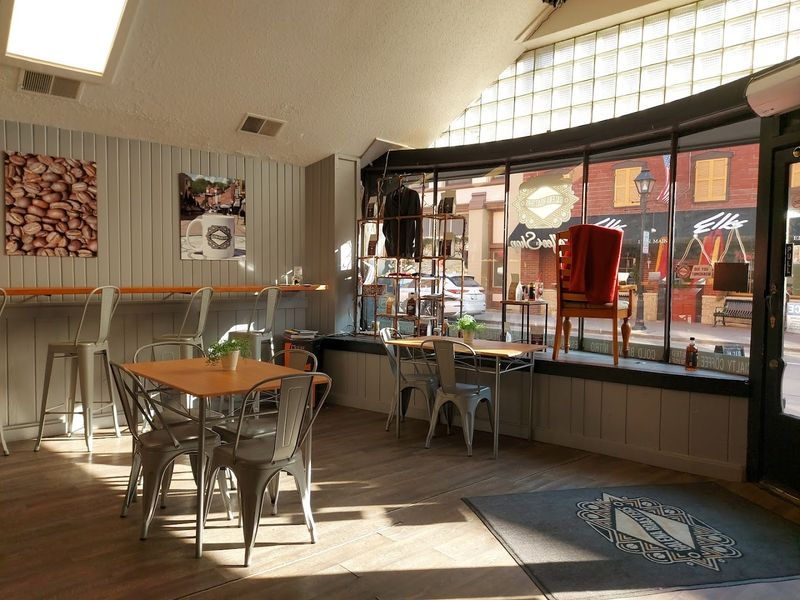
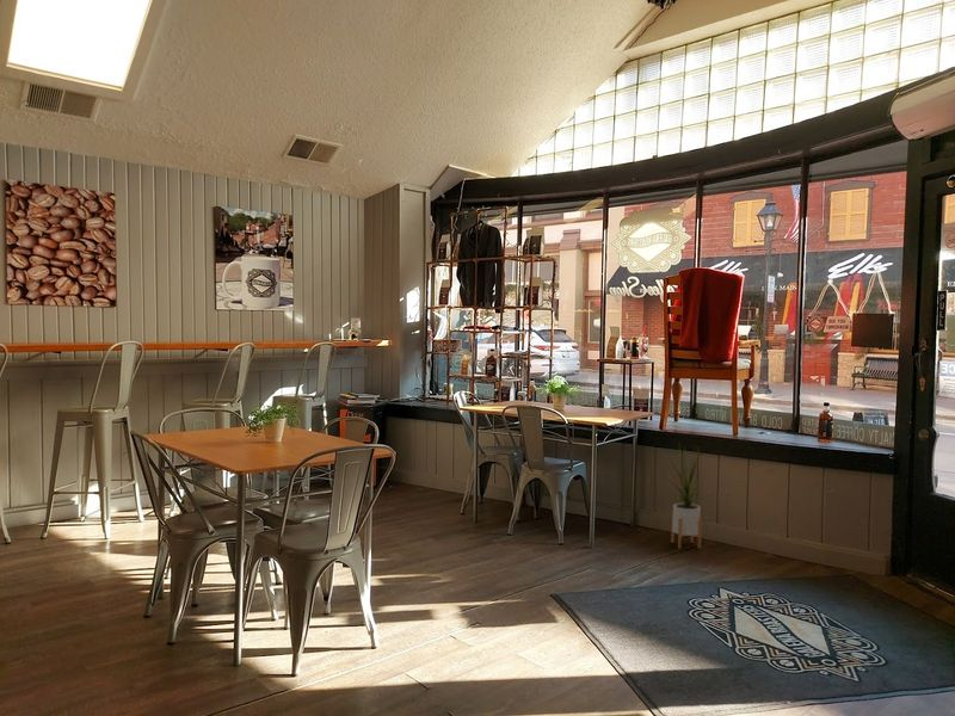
+ house plant (688, 494)
